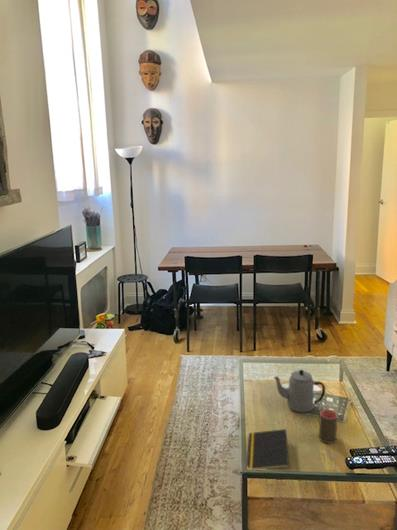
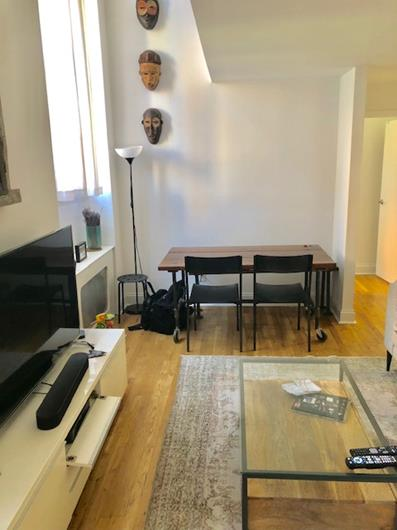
- cup (328, 426)
- teapot (299, 387)
- notepad (267, 449)
